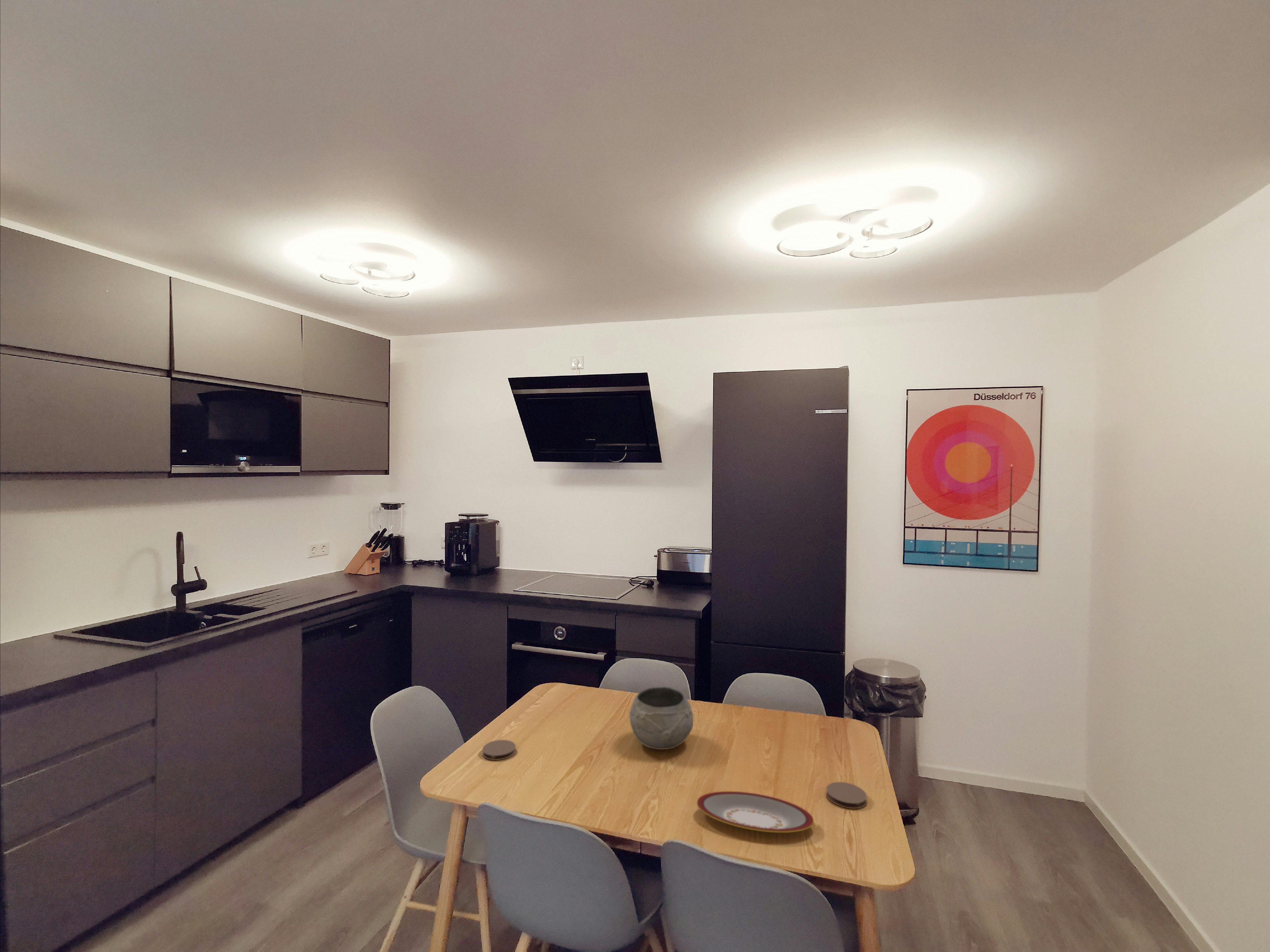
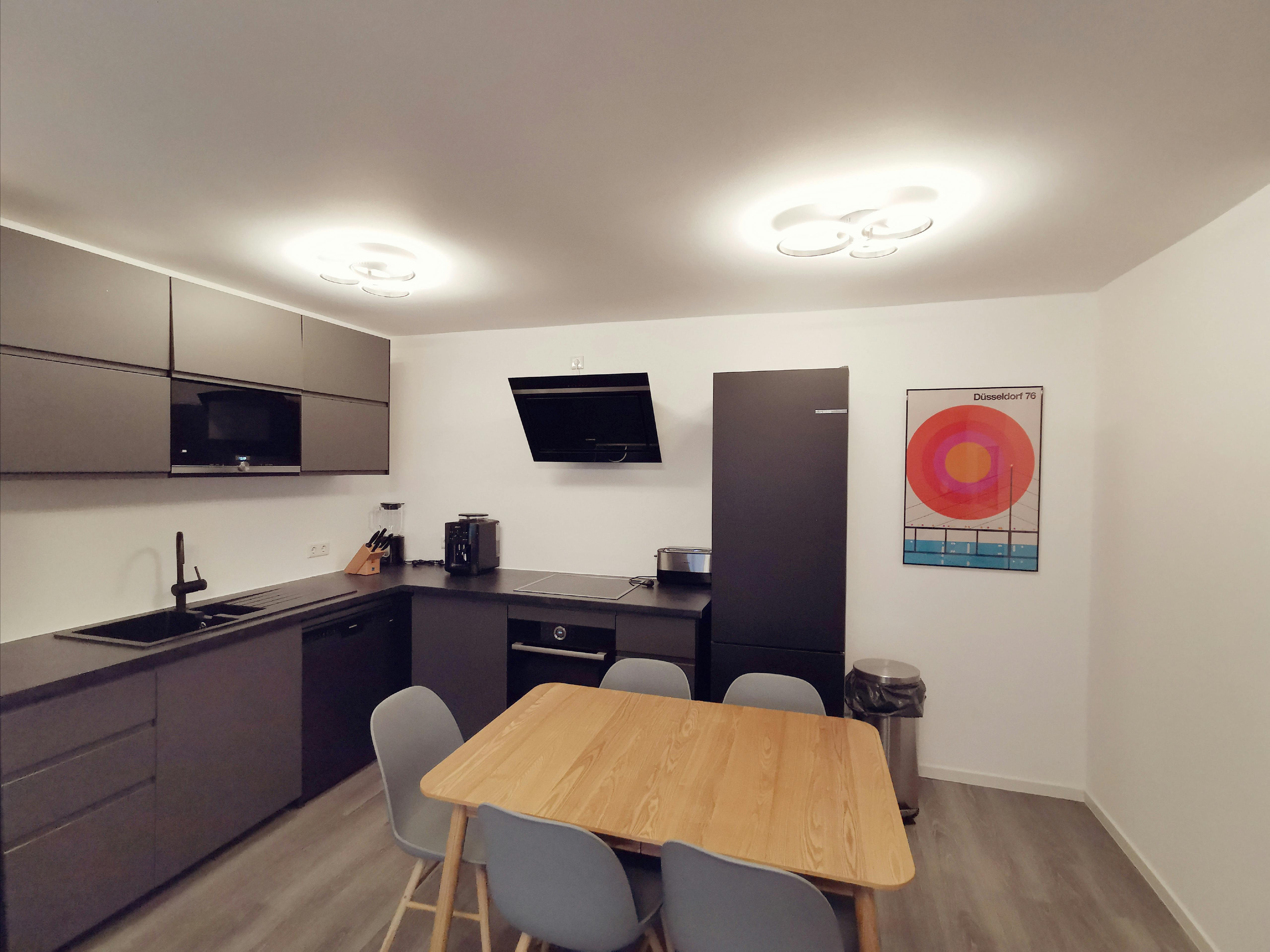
- coaster (499, 750)
- plate (753, 815)
- bowl (661, 720)
- coaster (846, 795)
